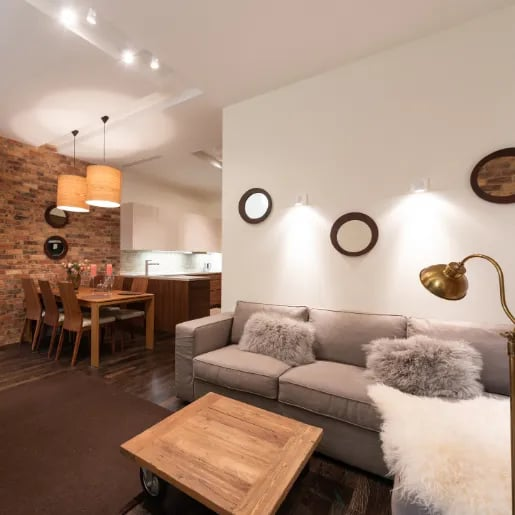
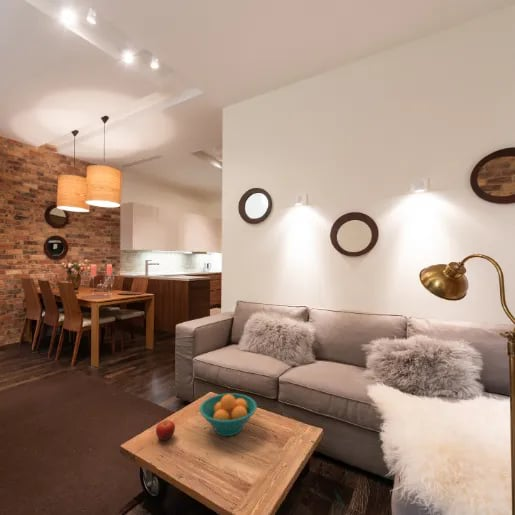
+ fruit (165, 428)
+ fruit bowl (228, 412)
